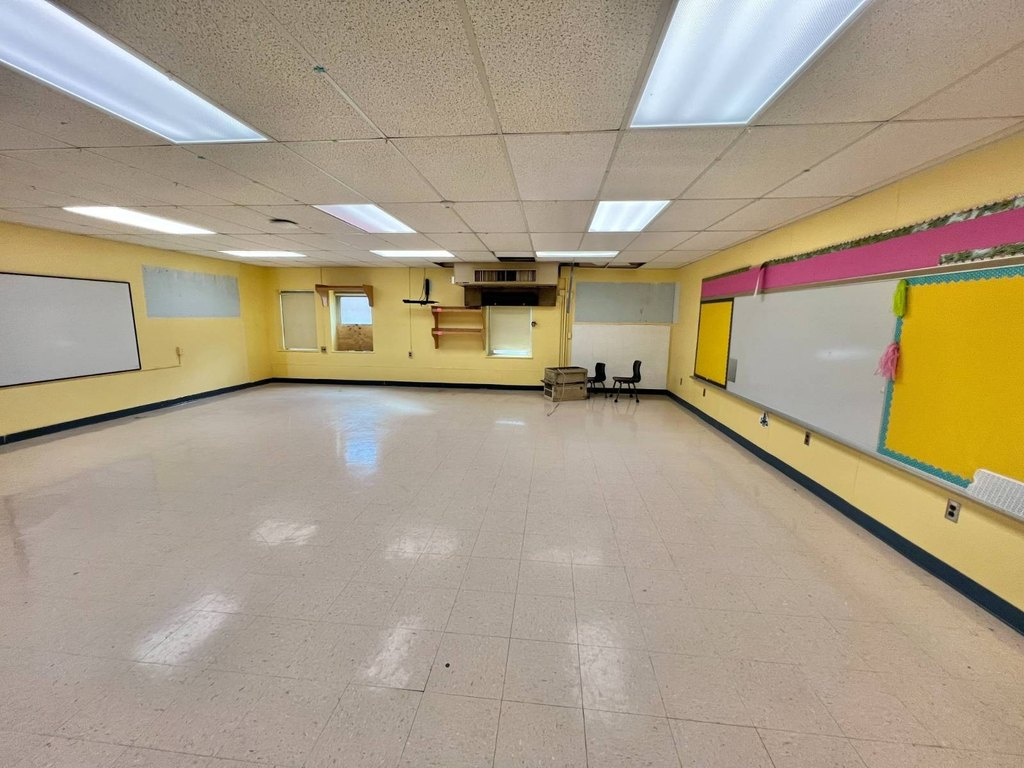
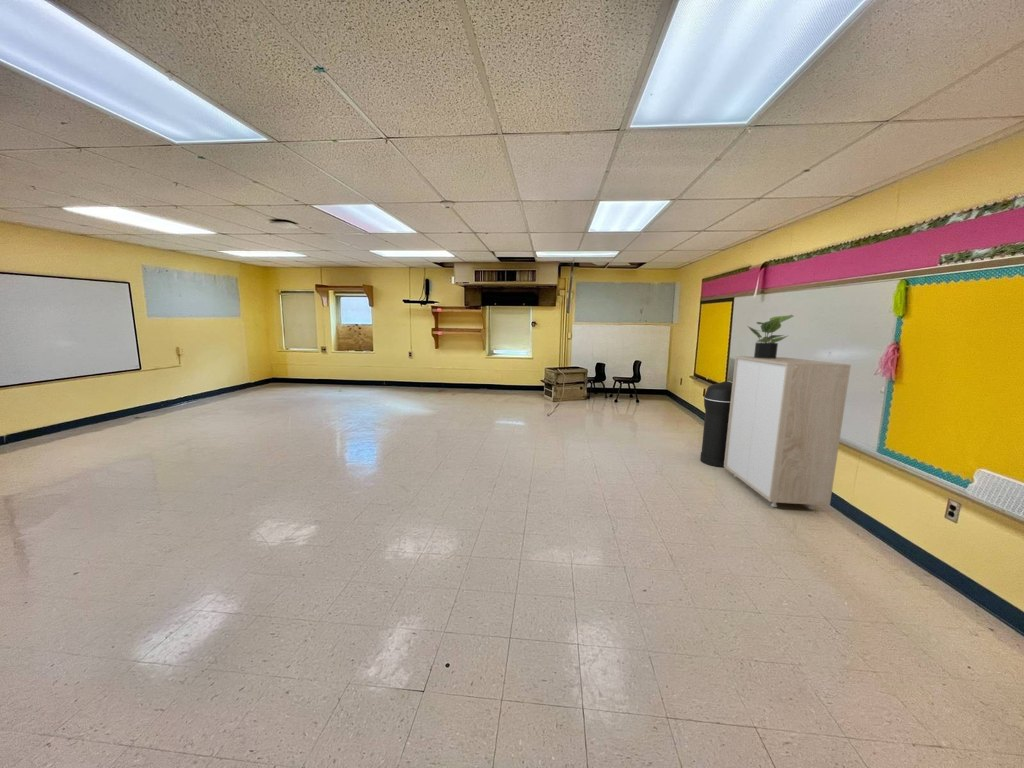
+ storage cabinet (779, 427)
+ potted plant (771, 336)
+ trash can (720, 422)
